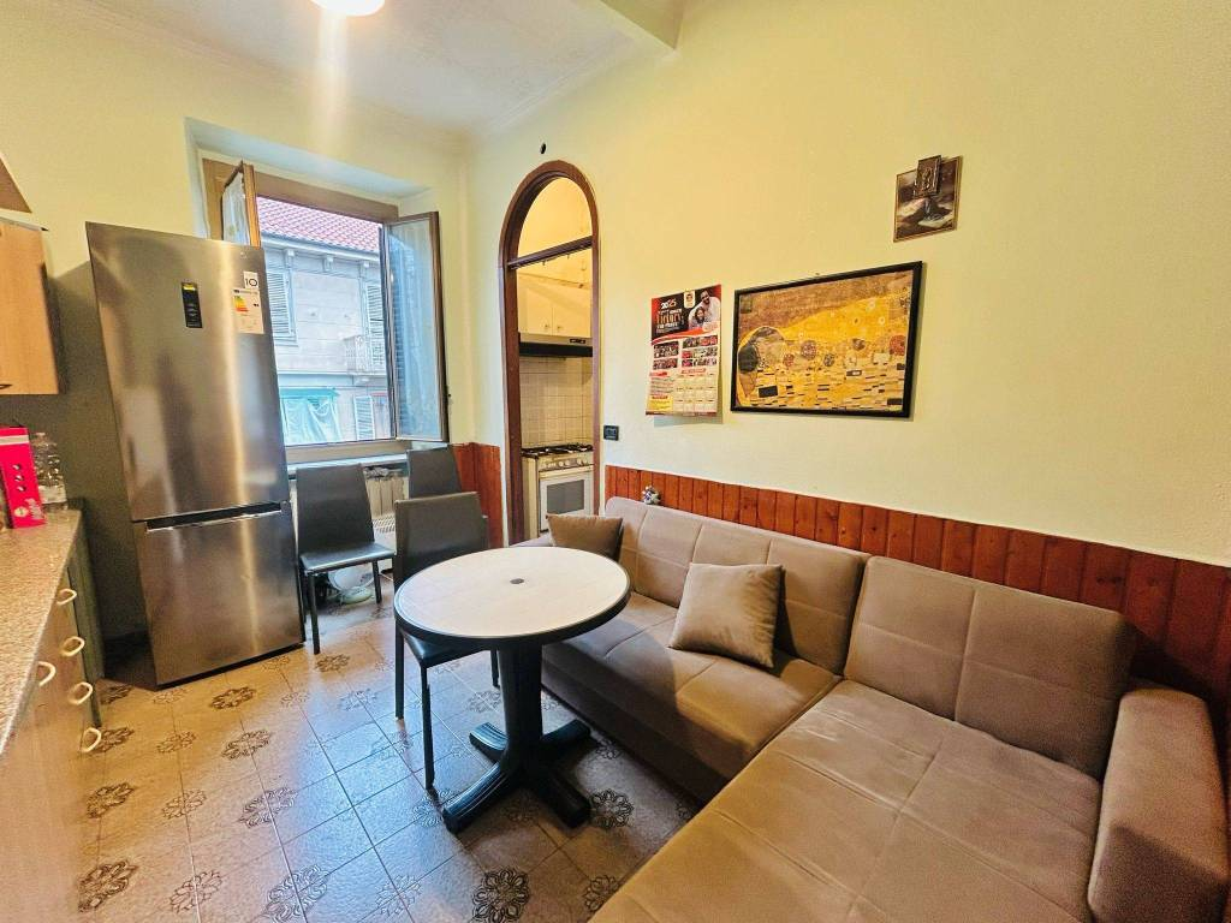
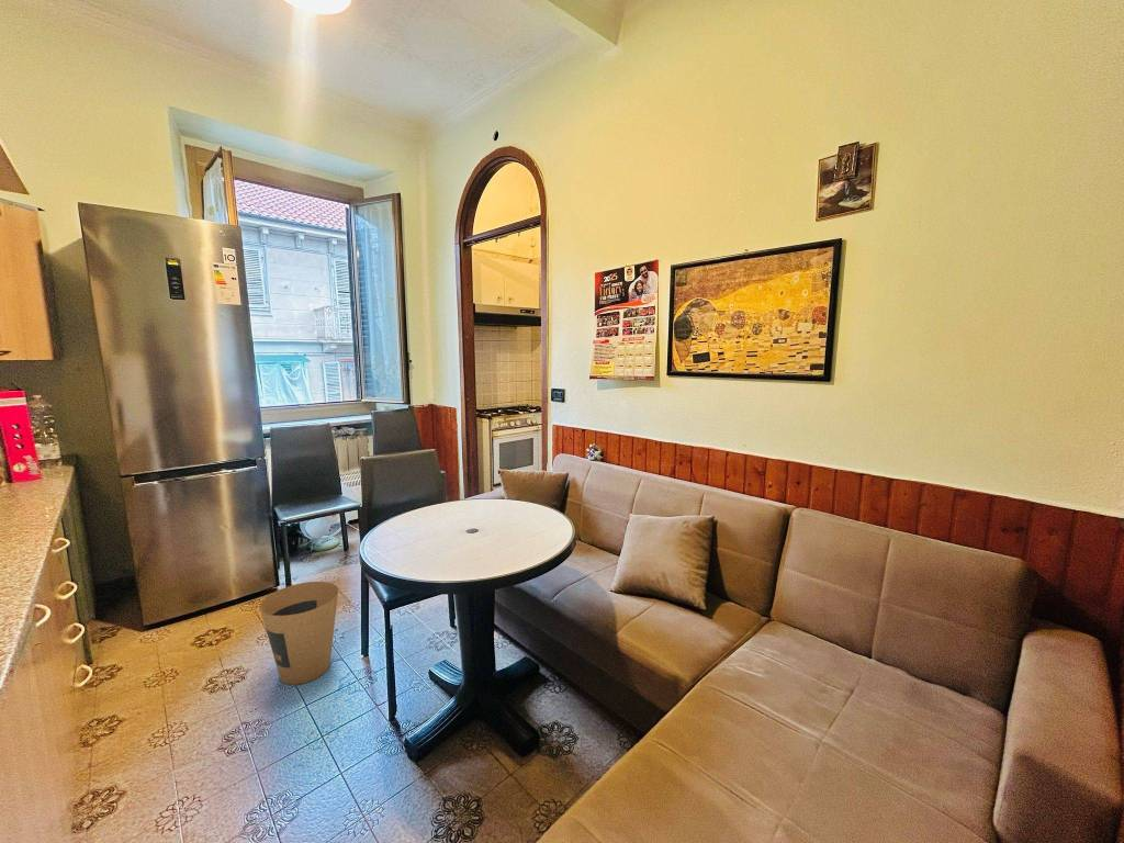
+ trash can (303, 633)
